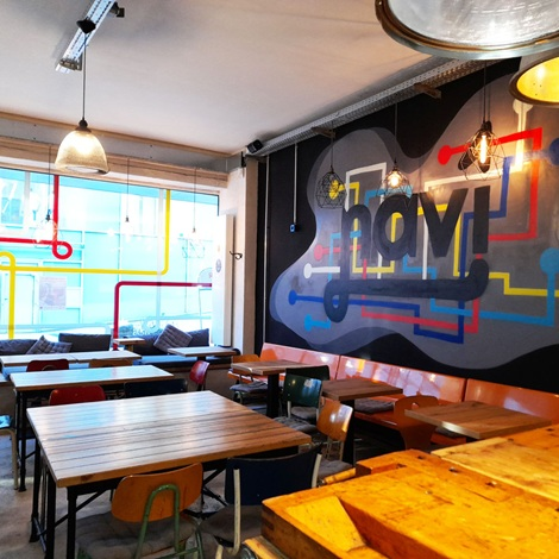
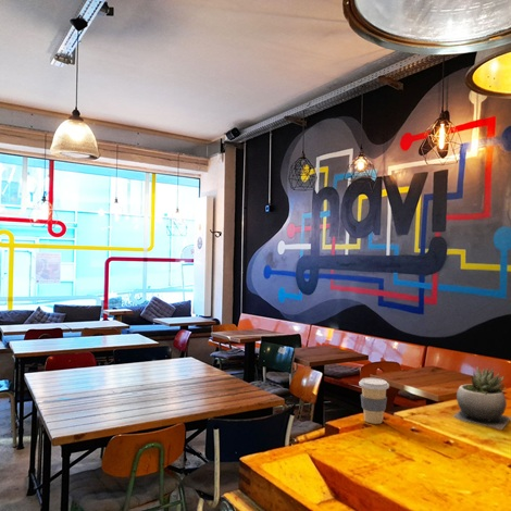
+ succulent plant (481, 392)
+ coffee cup (373, 400)
